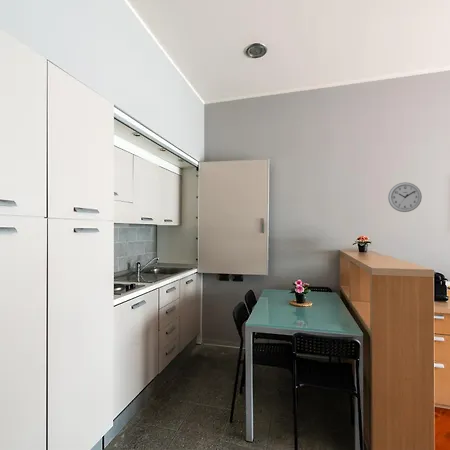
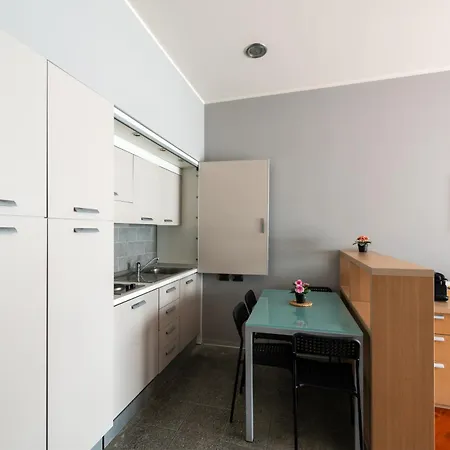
- wall clock (404, 197)
